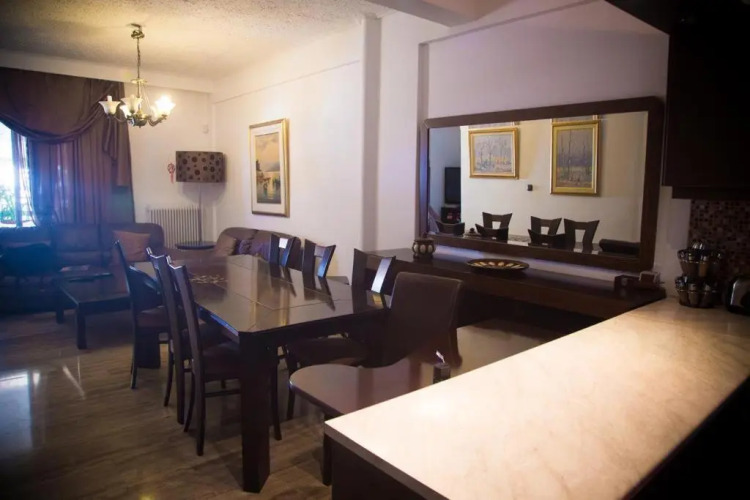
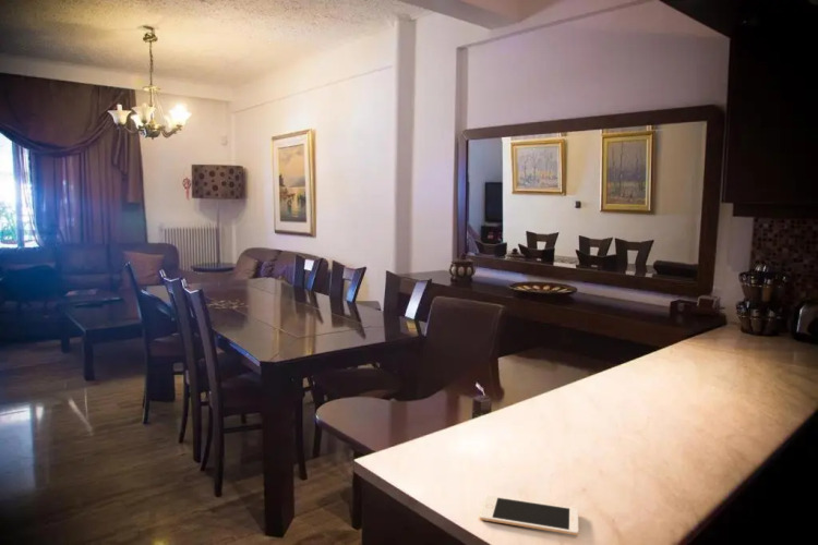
+ cell phone (529, 513)
